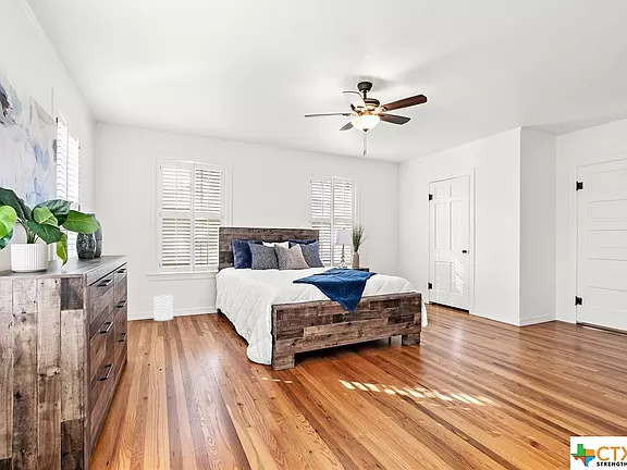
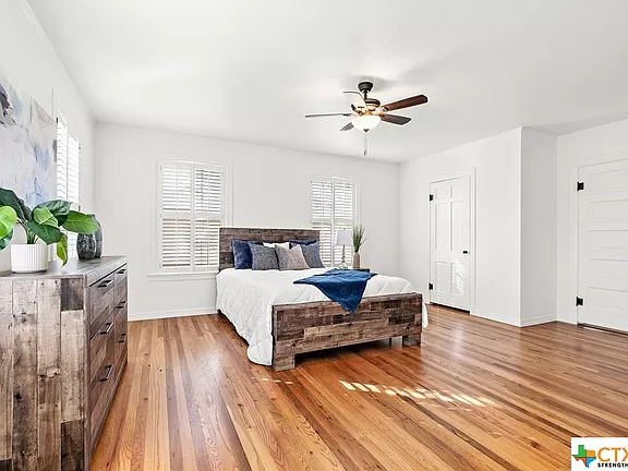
- wastebasket (163, 308)
